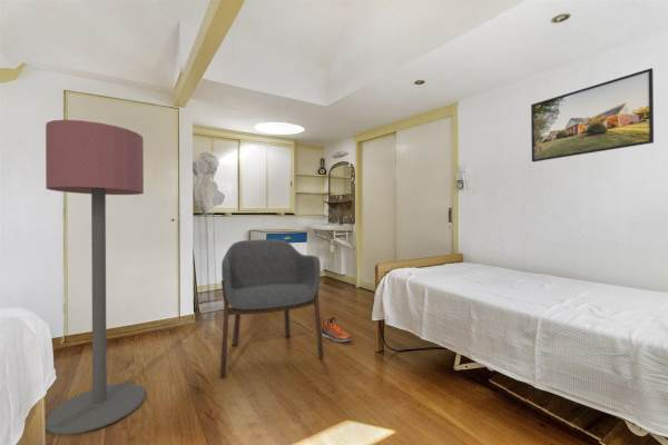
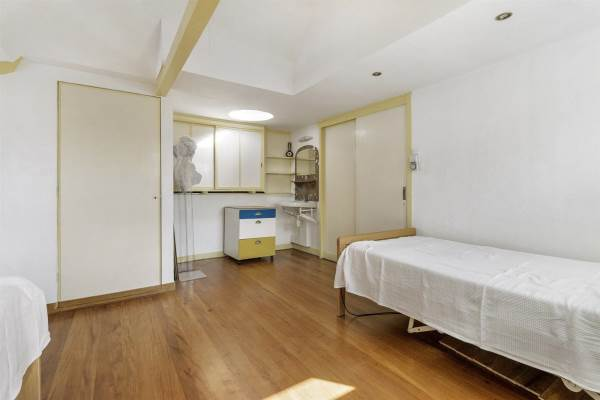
- sneaker (335, 328)
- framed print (584, 120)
- floor lamp (98, 269)
- armchair (267, 296)
